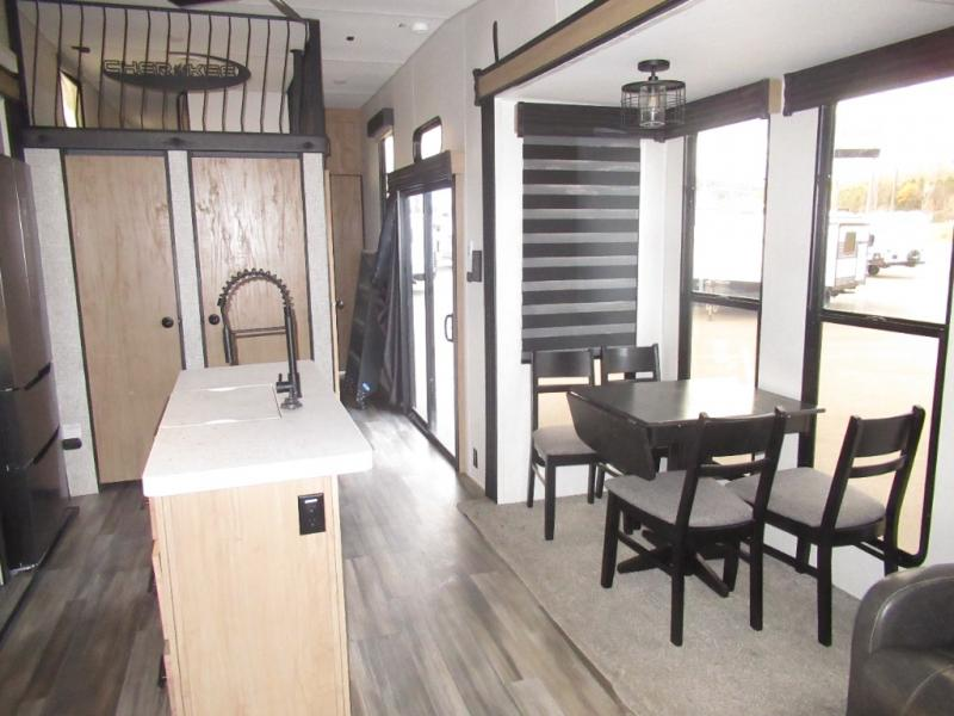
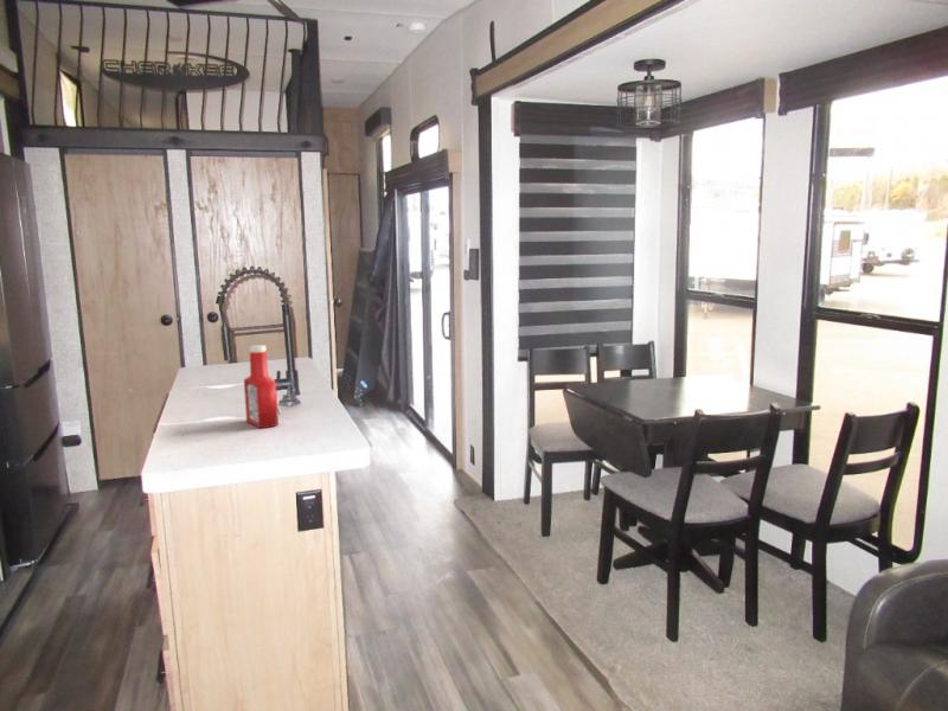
+ soap bottle (260, 384)
